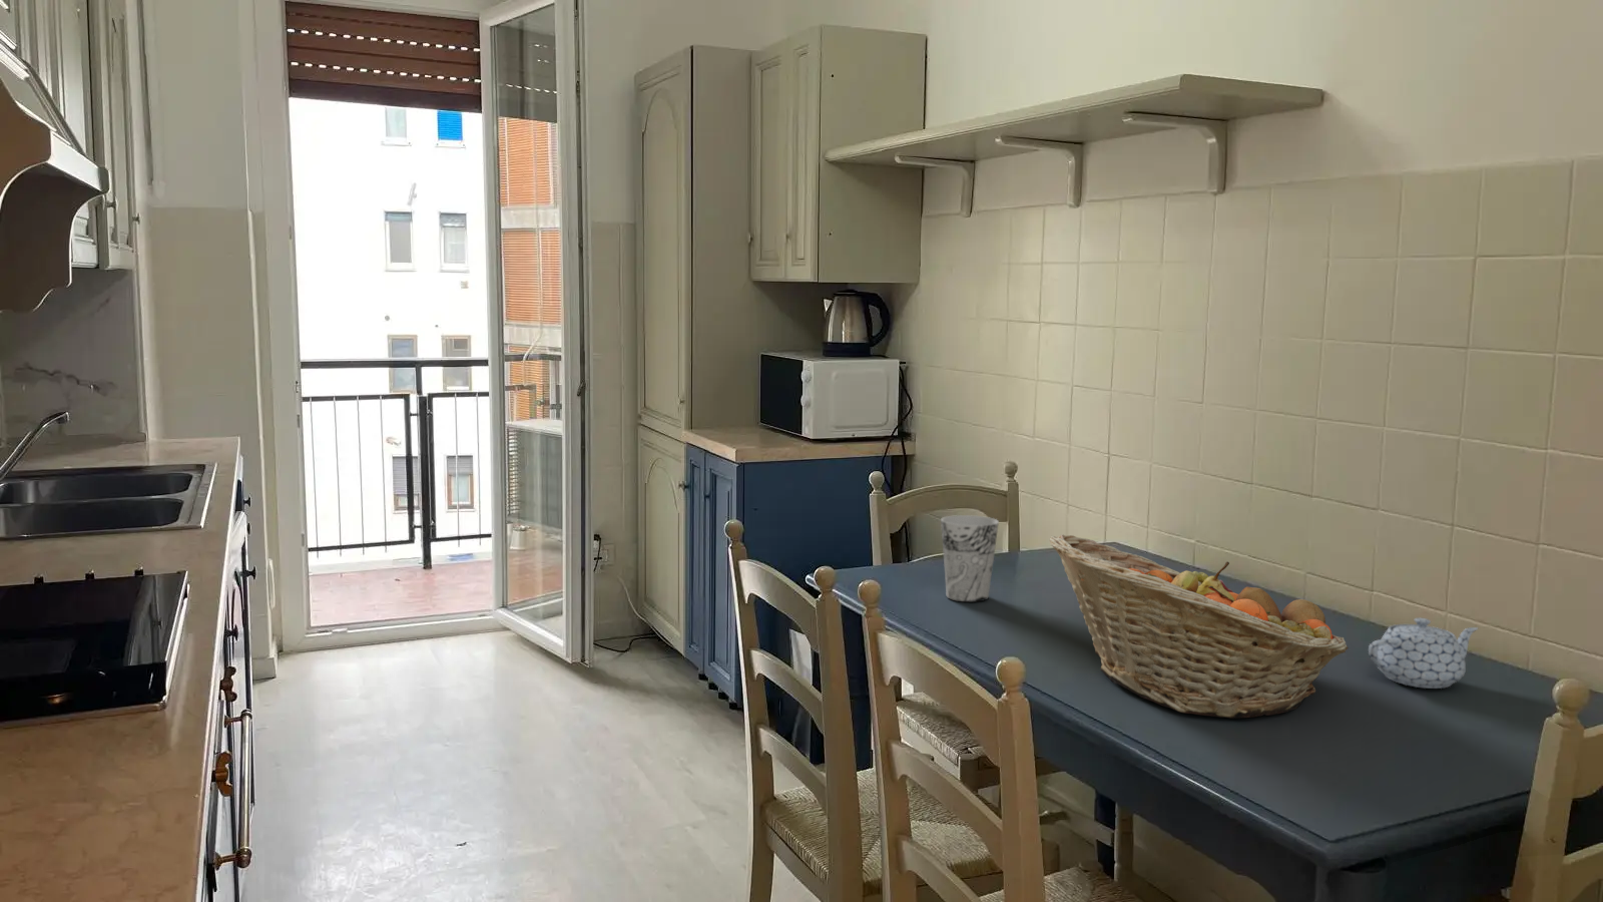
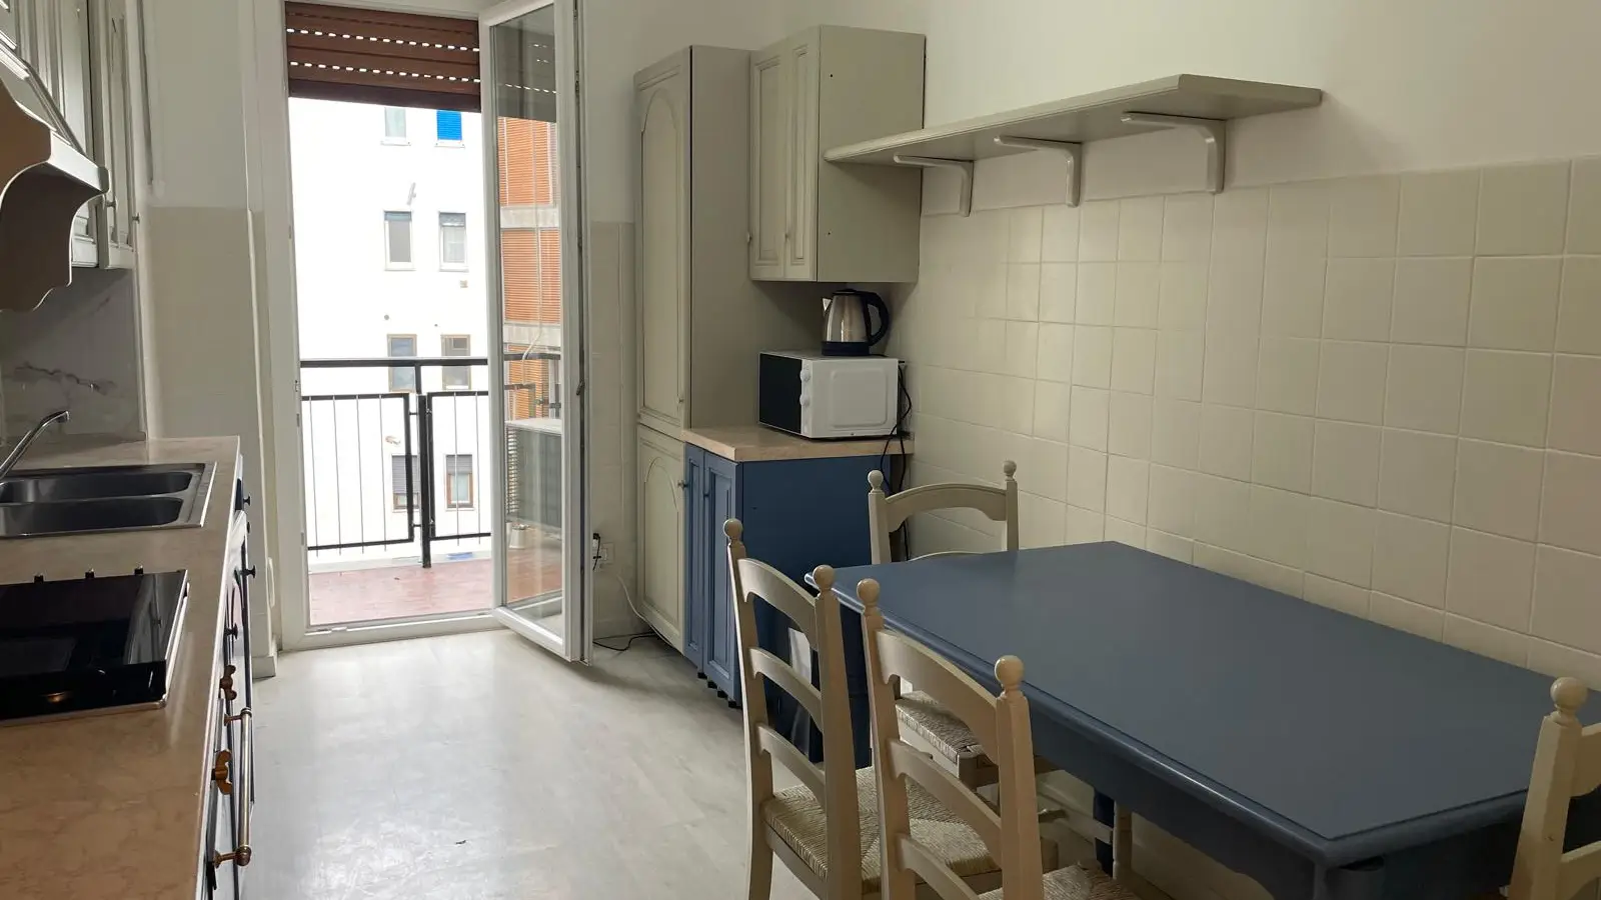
- cup (968, 558)
- teapot (1424, 650)
- fruit basket (1187, 613)
